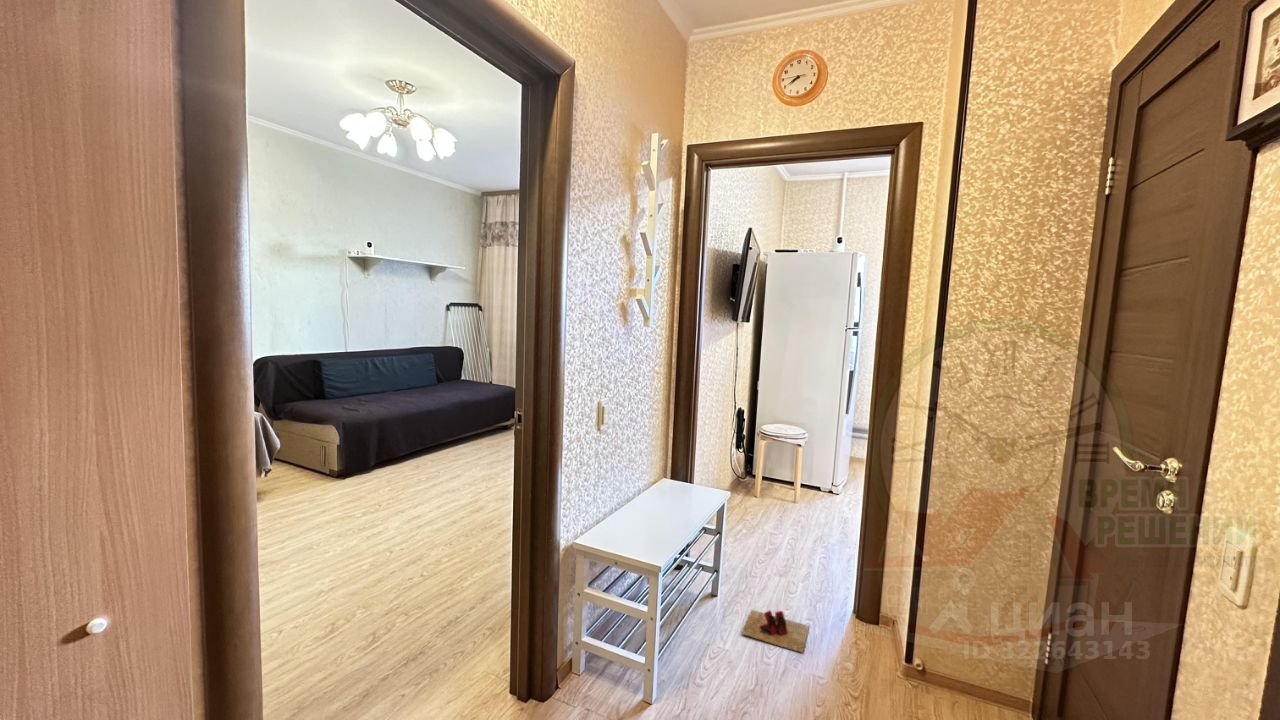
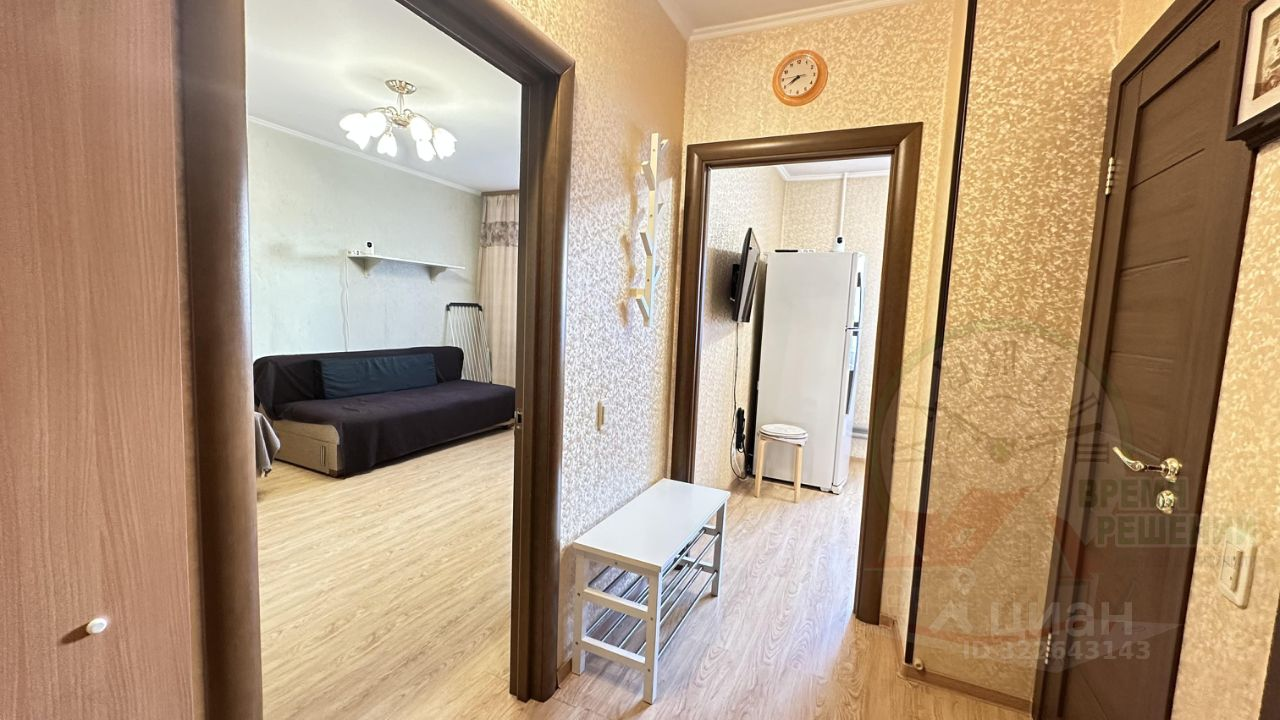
- slippers (776, 621)
